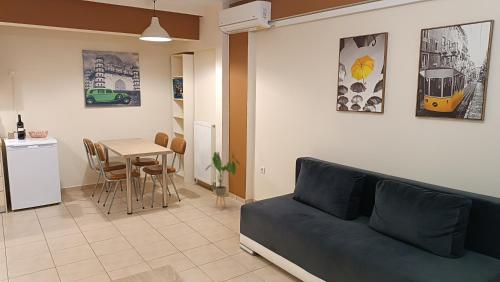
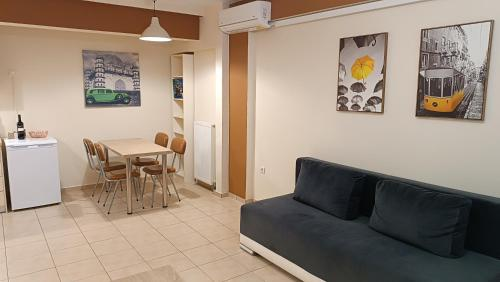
- house plant (222, 179)
